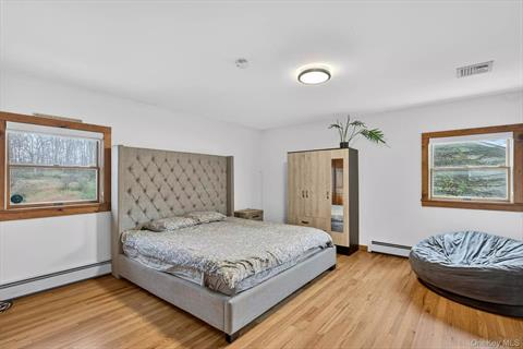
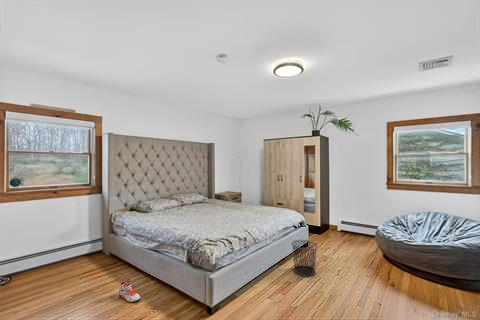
+ waste bin (303, 257)
+ sneaker (129, 291)
